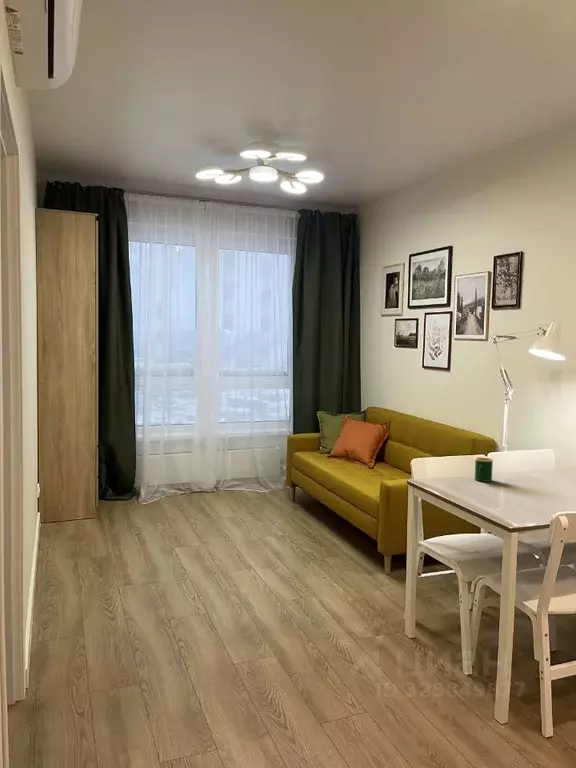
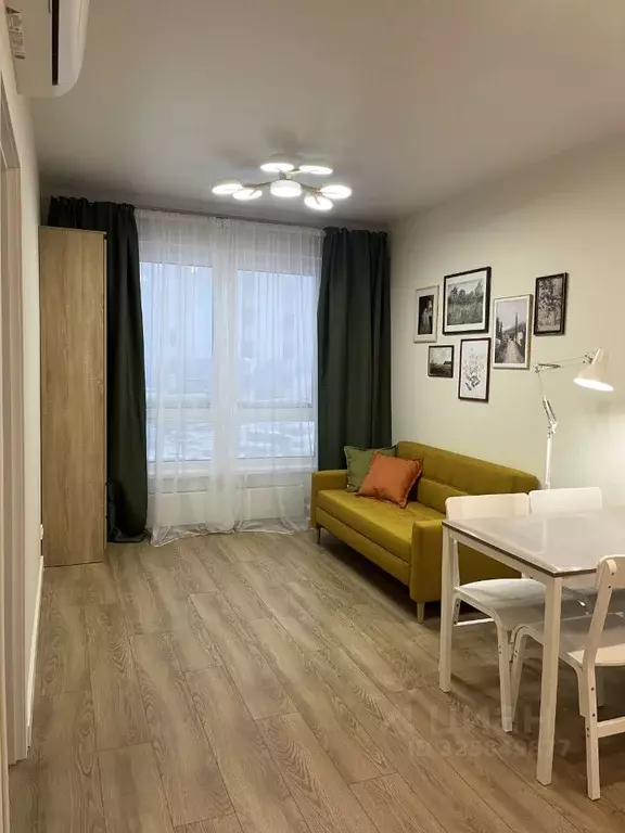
- mug (482, 470)
